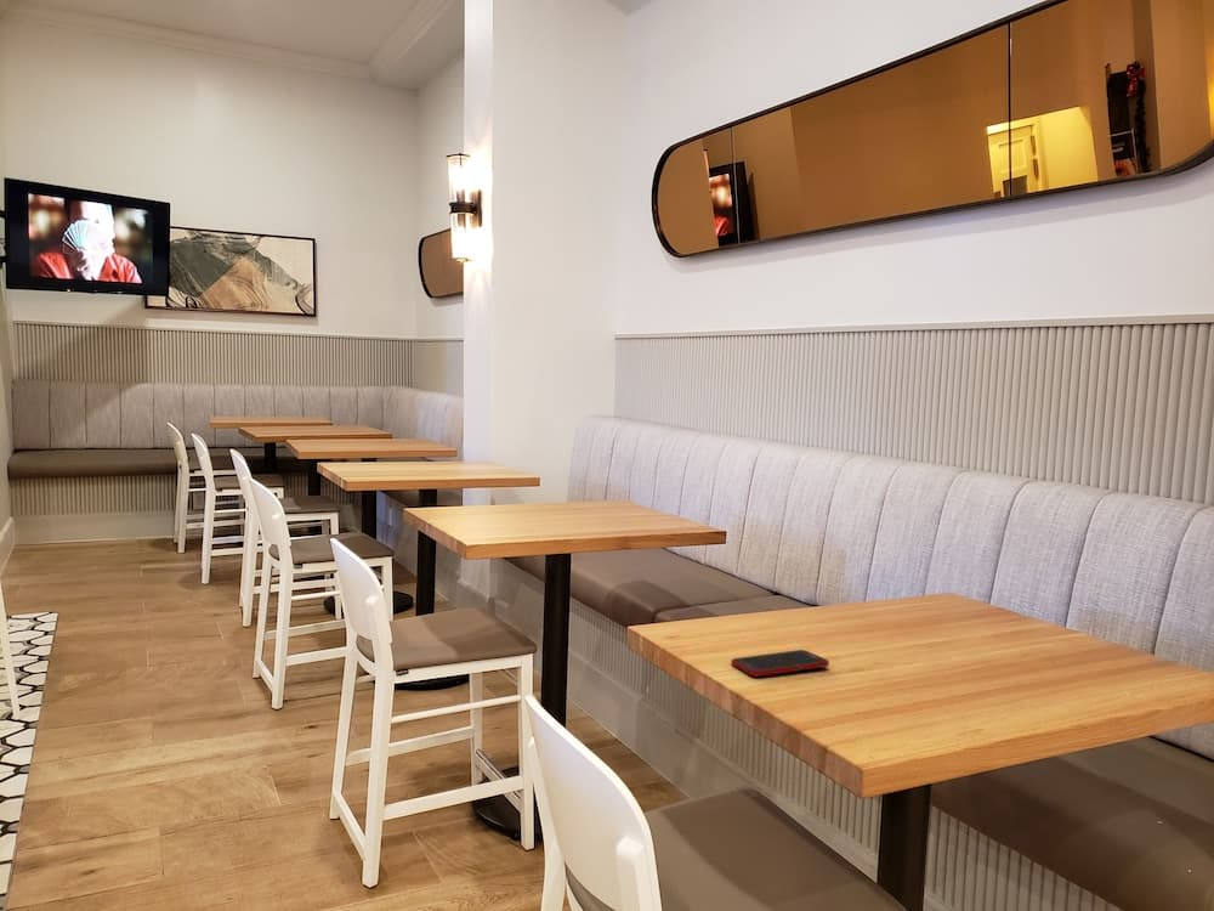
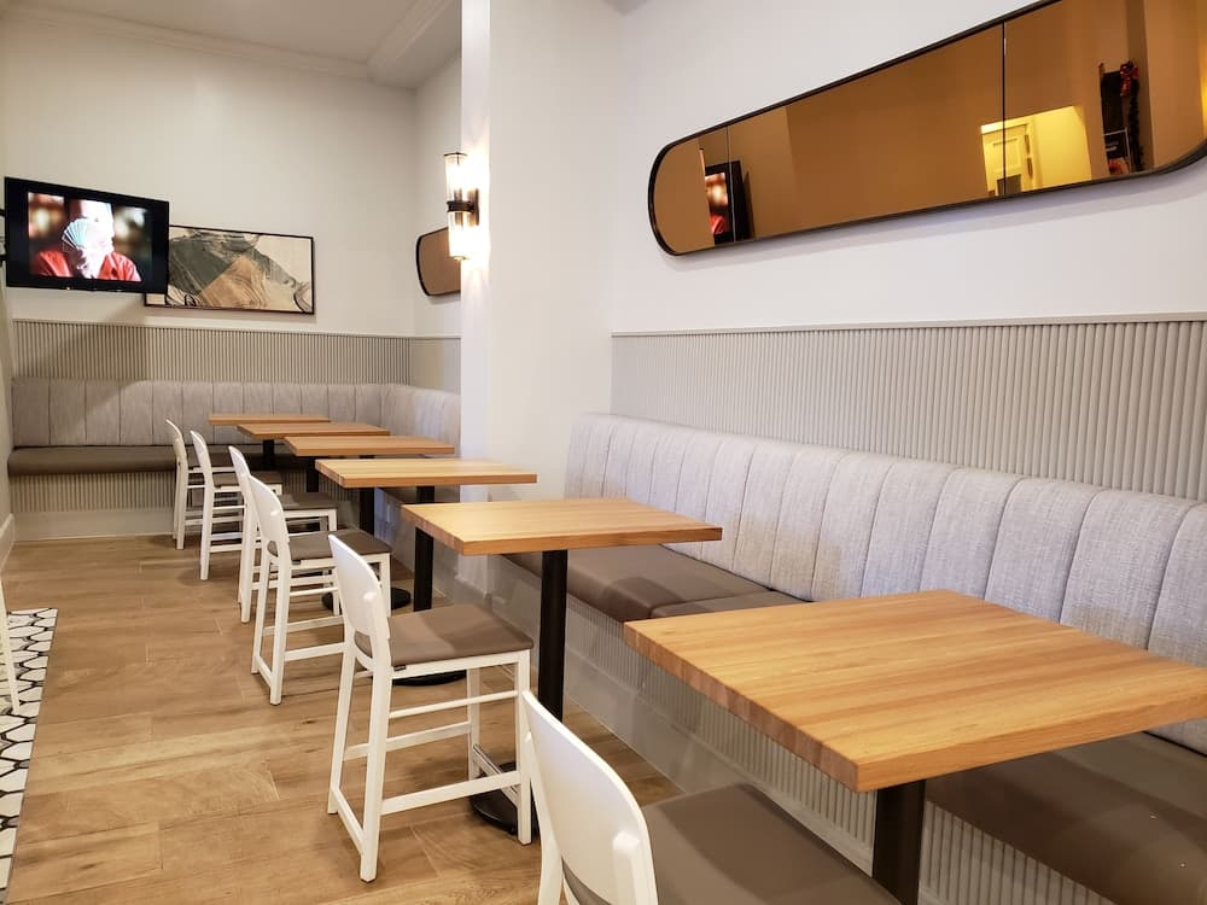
- cell phone (779, 662)
